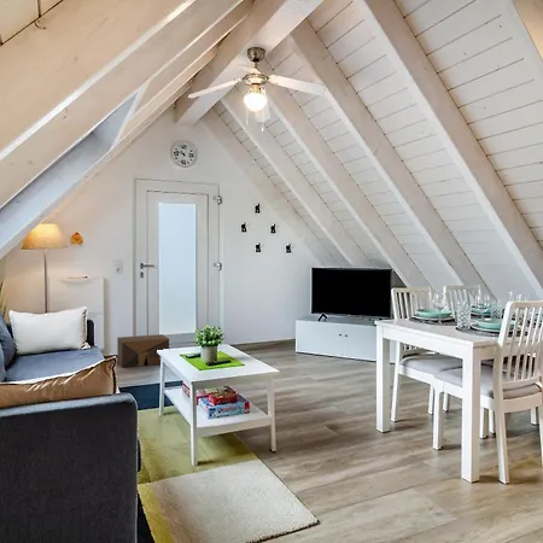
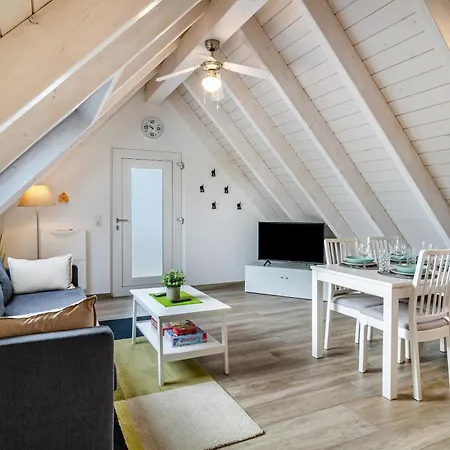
- cardboard box (142, 350)
